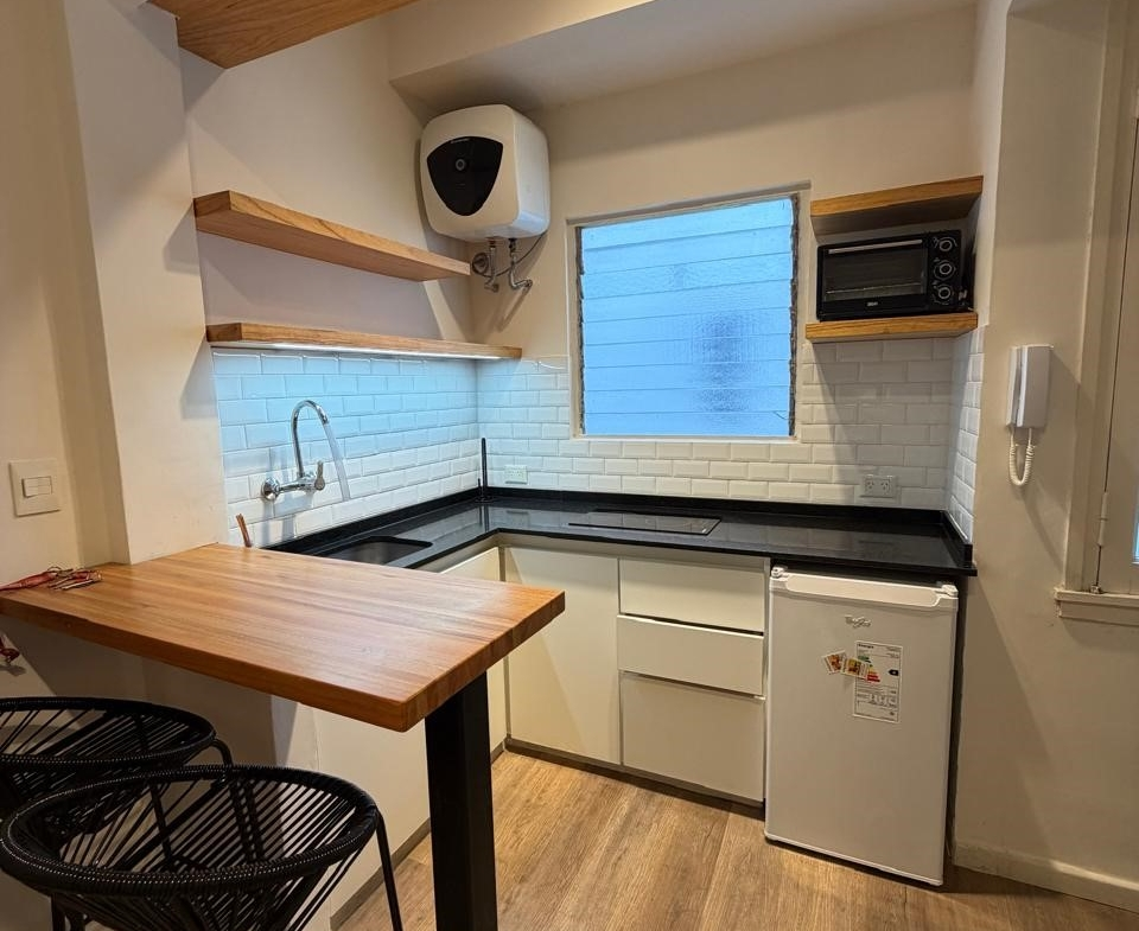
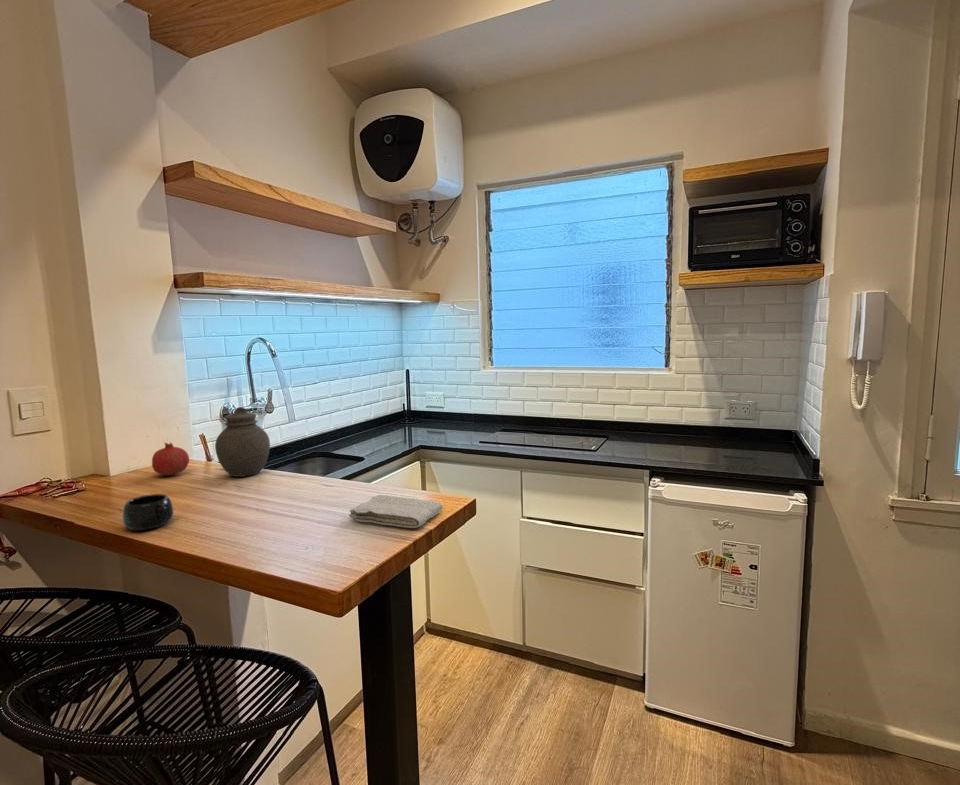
+ fruit (169, 458)
+ mug (151, 512)
+ washcloth (396, 509)
+ jar (242, 440)
